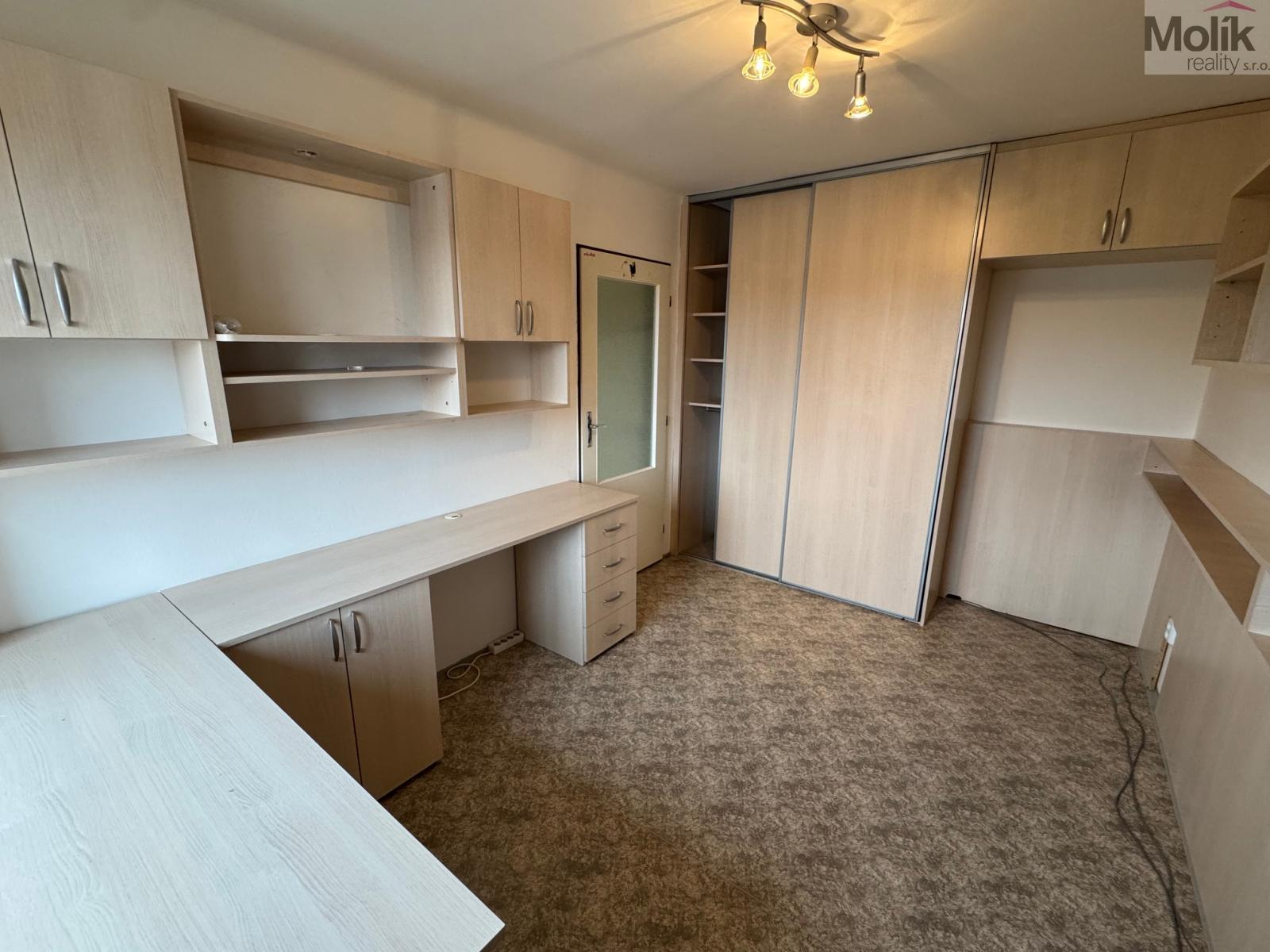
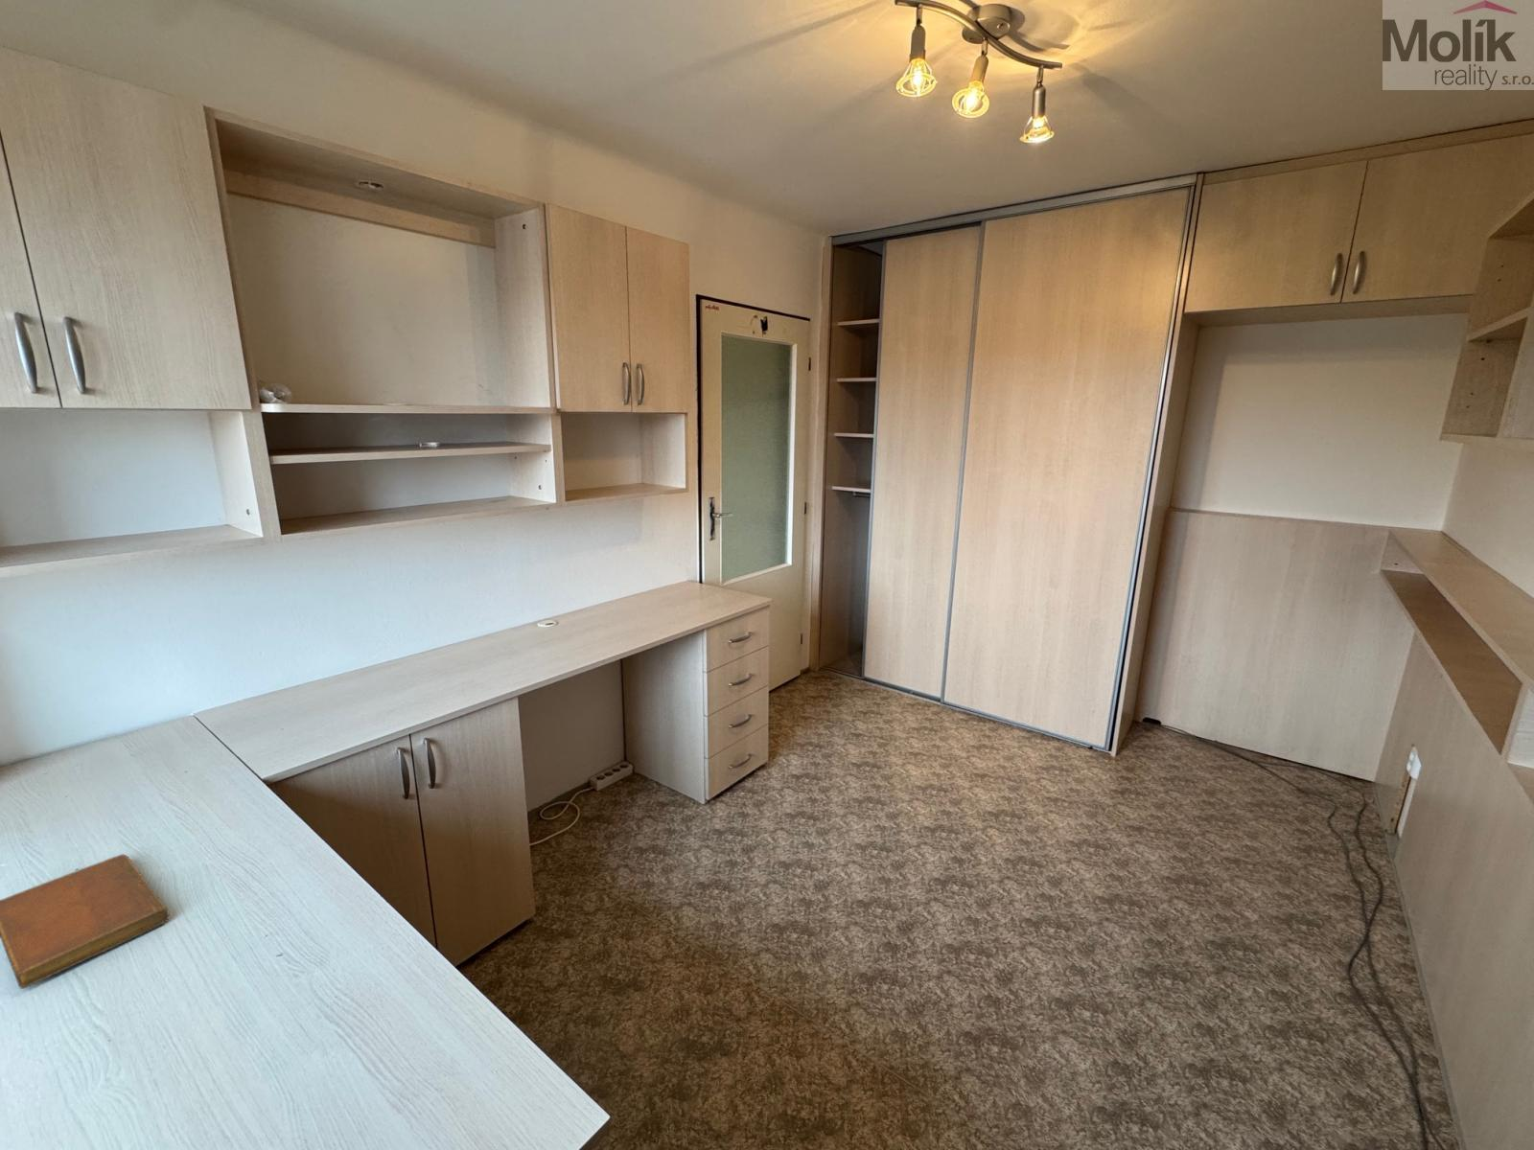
+ notebook (80, 911)
